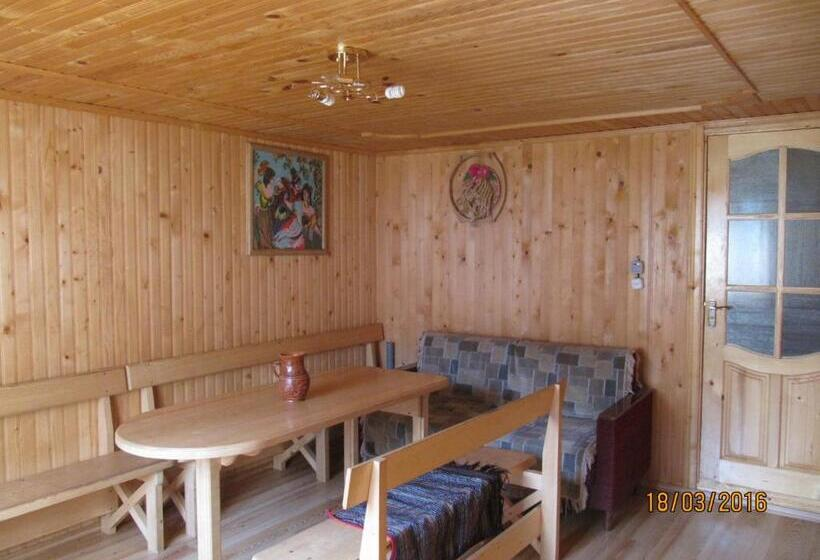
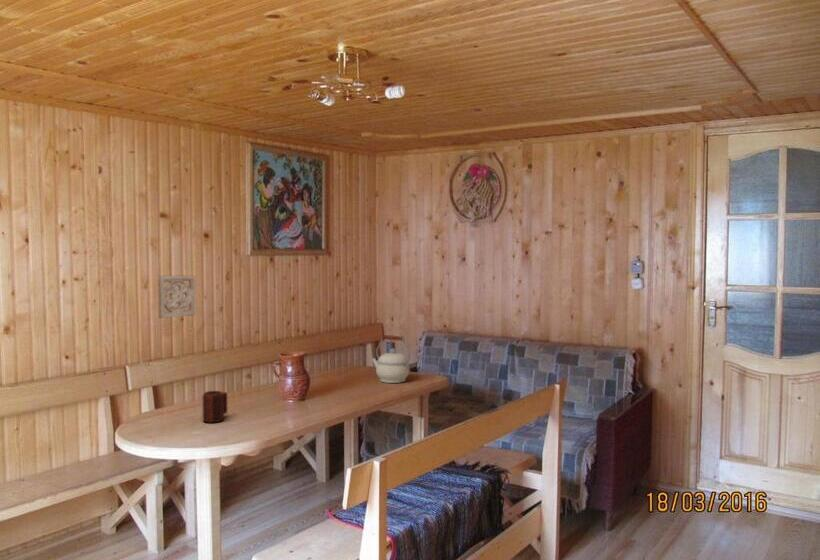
+ mug (216, 405)
+ kettle (390, 357)
+ wall ornament (177, 296)
